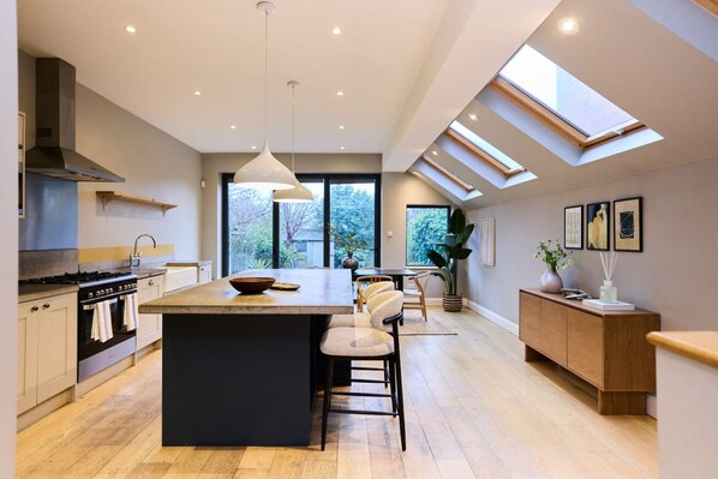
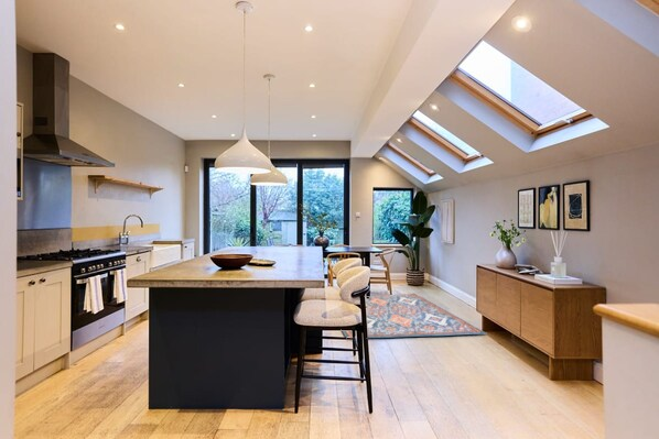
+ rug (388, 309)
